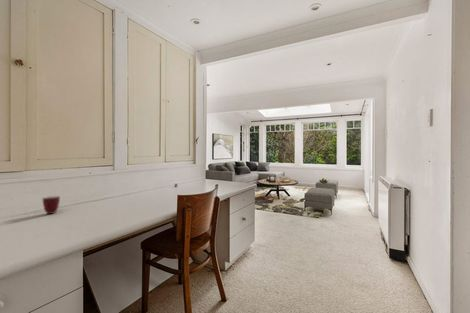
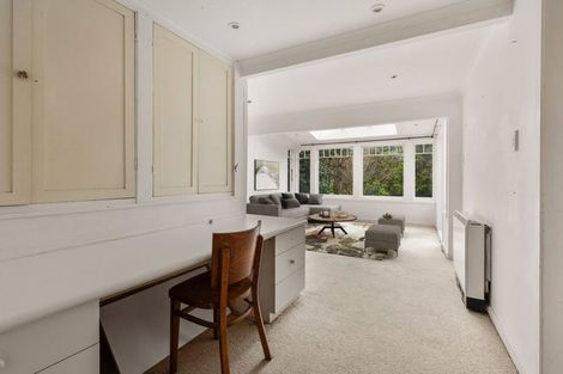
- mug (50, 205)
